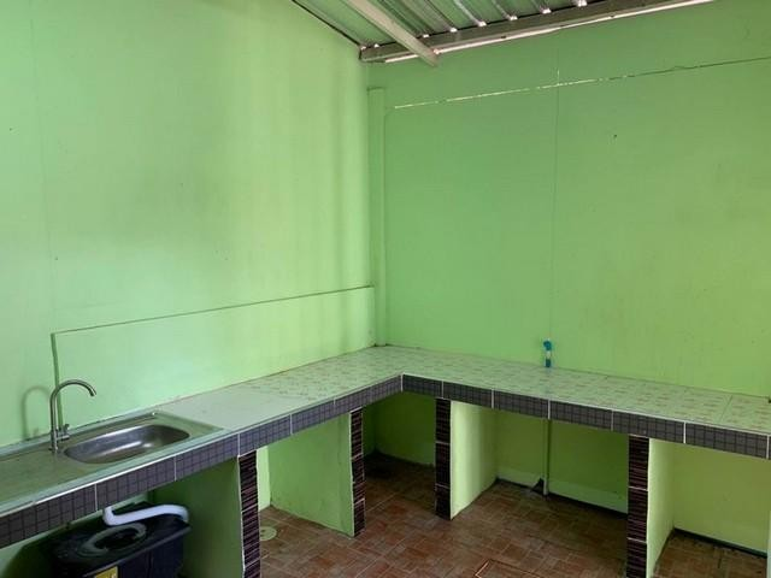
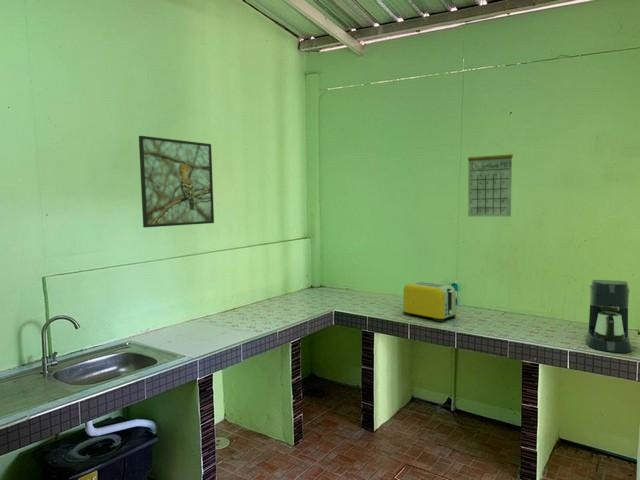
+ coffee maker (610, 313)
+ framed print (179, 183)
+ toaster (430, 300)
+ calendar (489, 179)
